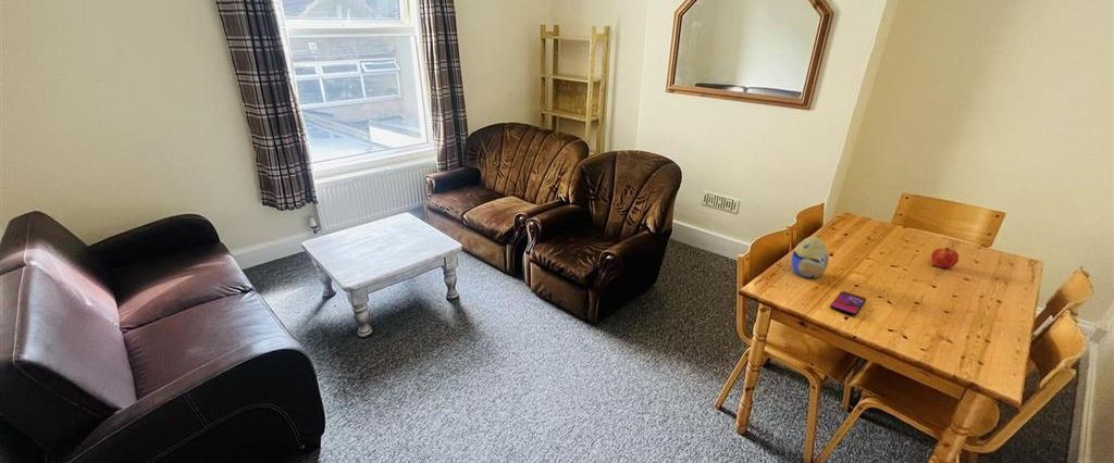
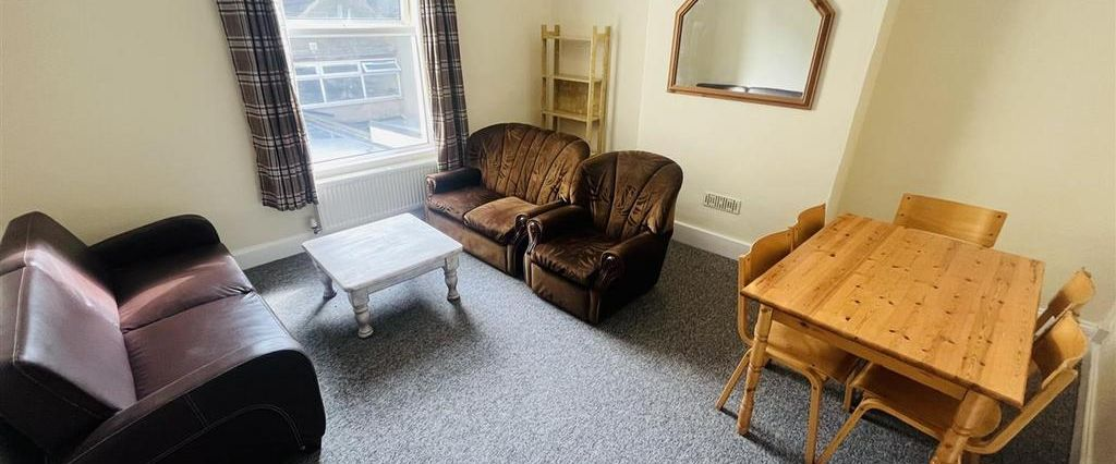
- decorative egg (810, 255)
- smartphone (849, 302)
- fruit (944, 256)
